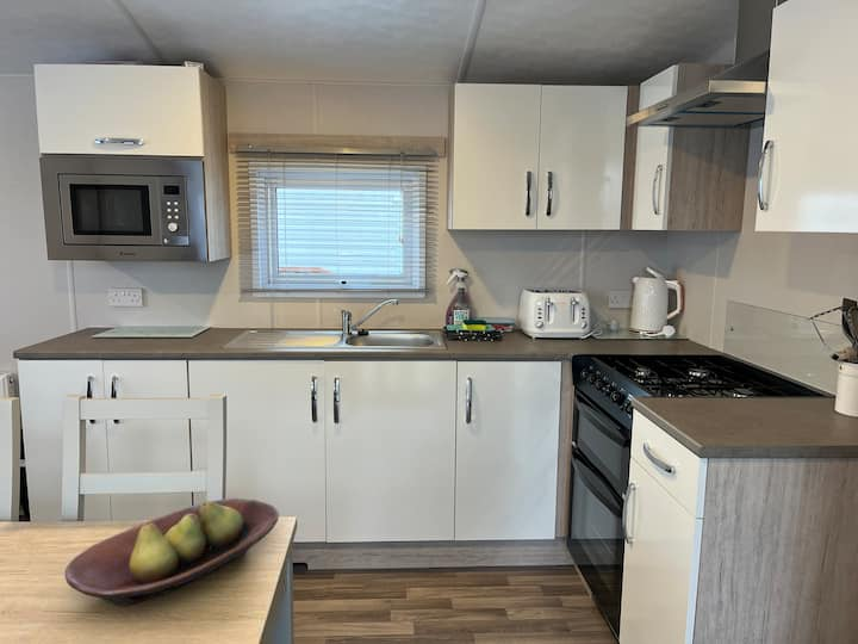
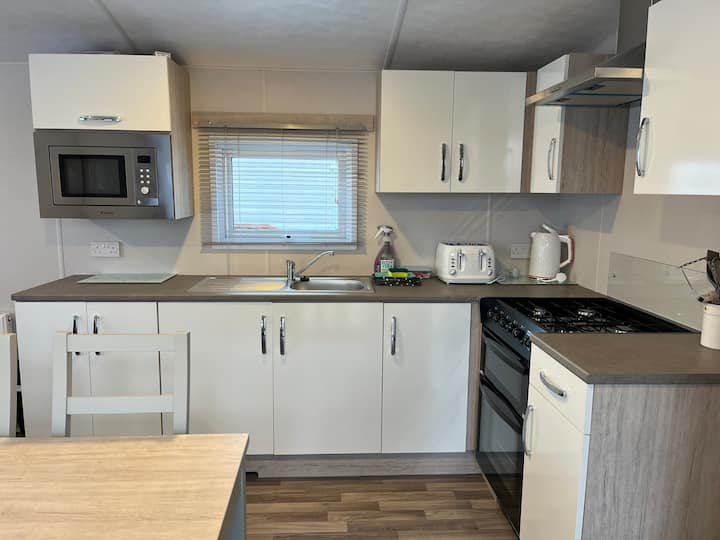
- fruit bowl (181, 540)
